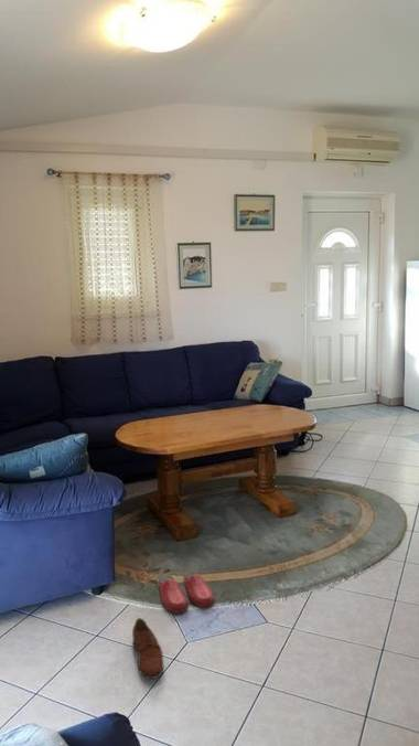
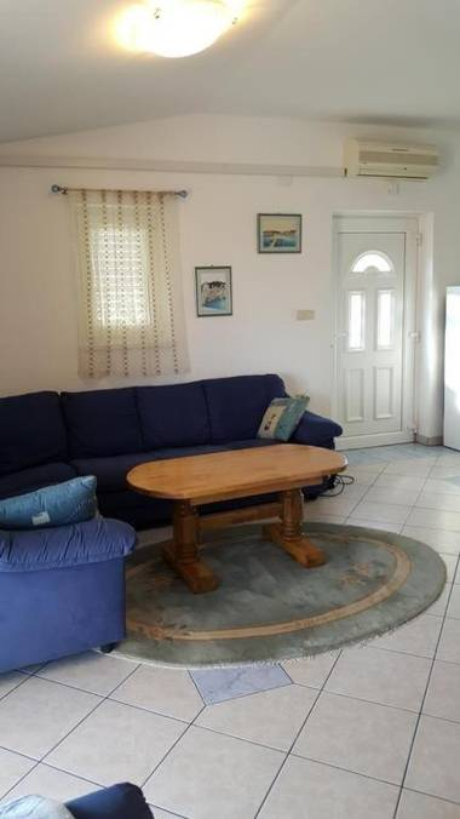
- slippers (185, 587)
- shoe (148, 647)
